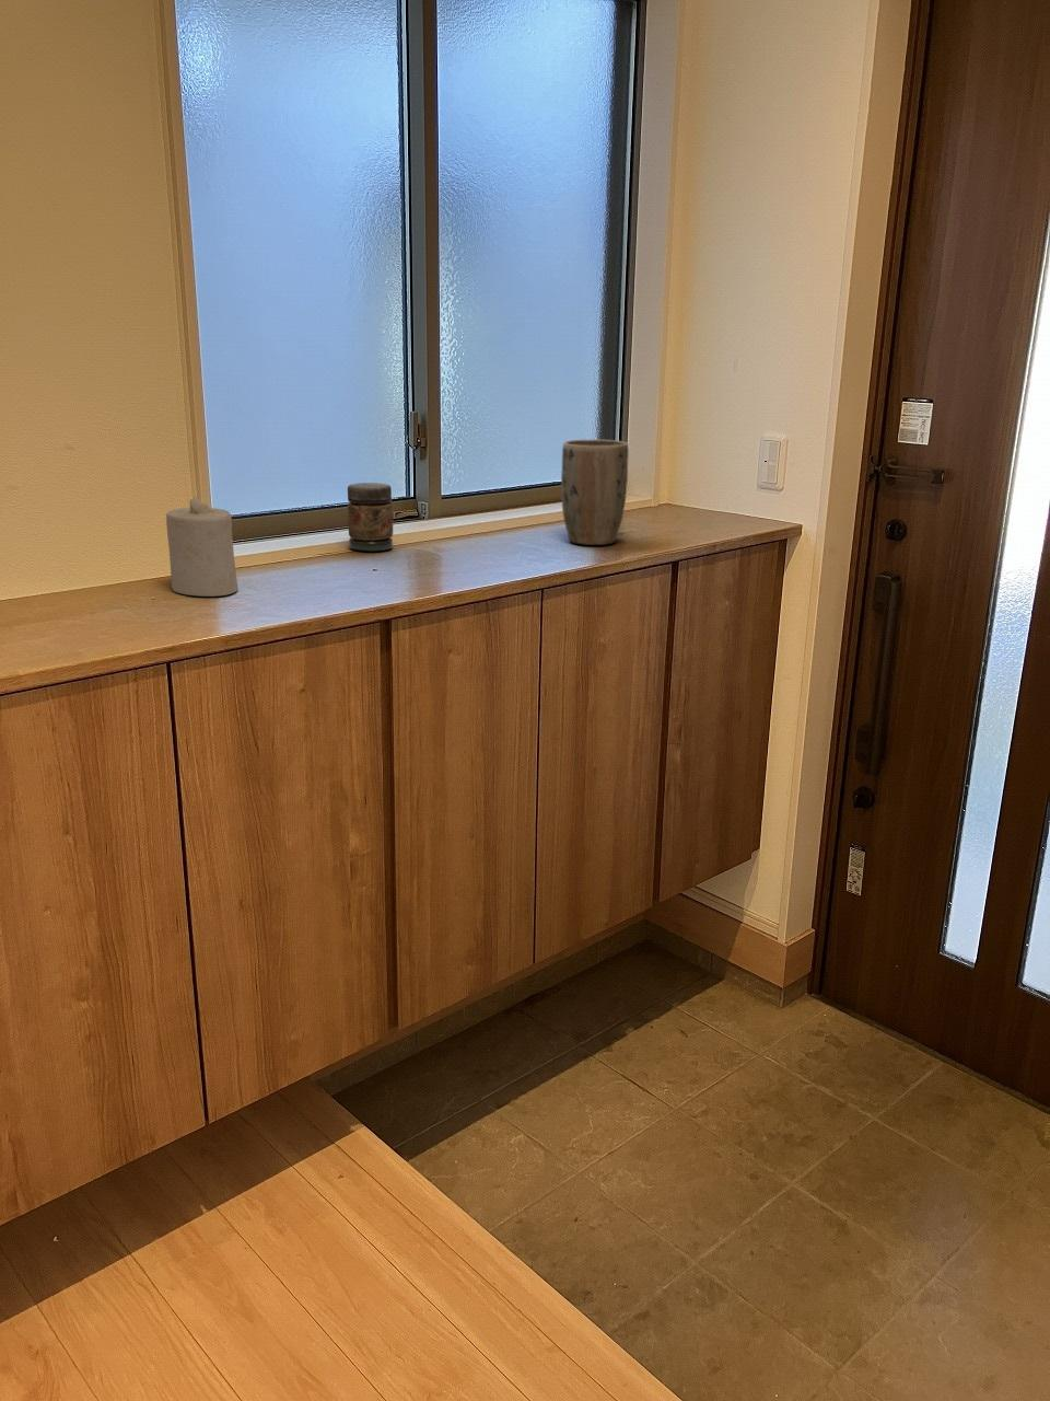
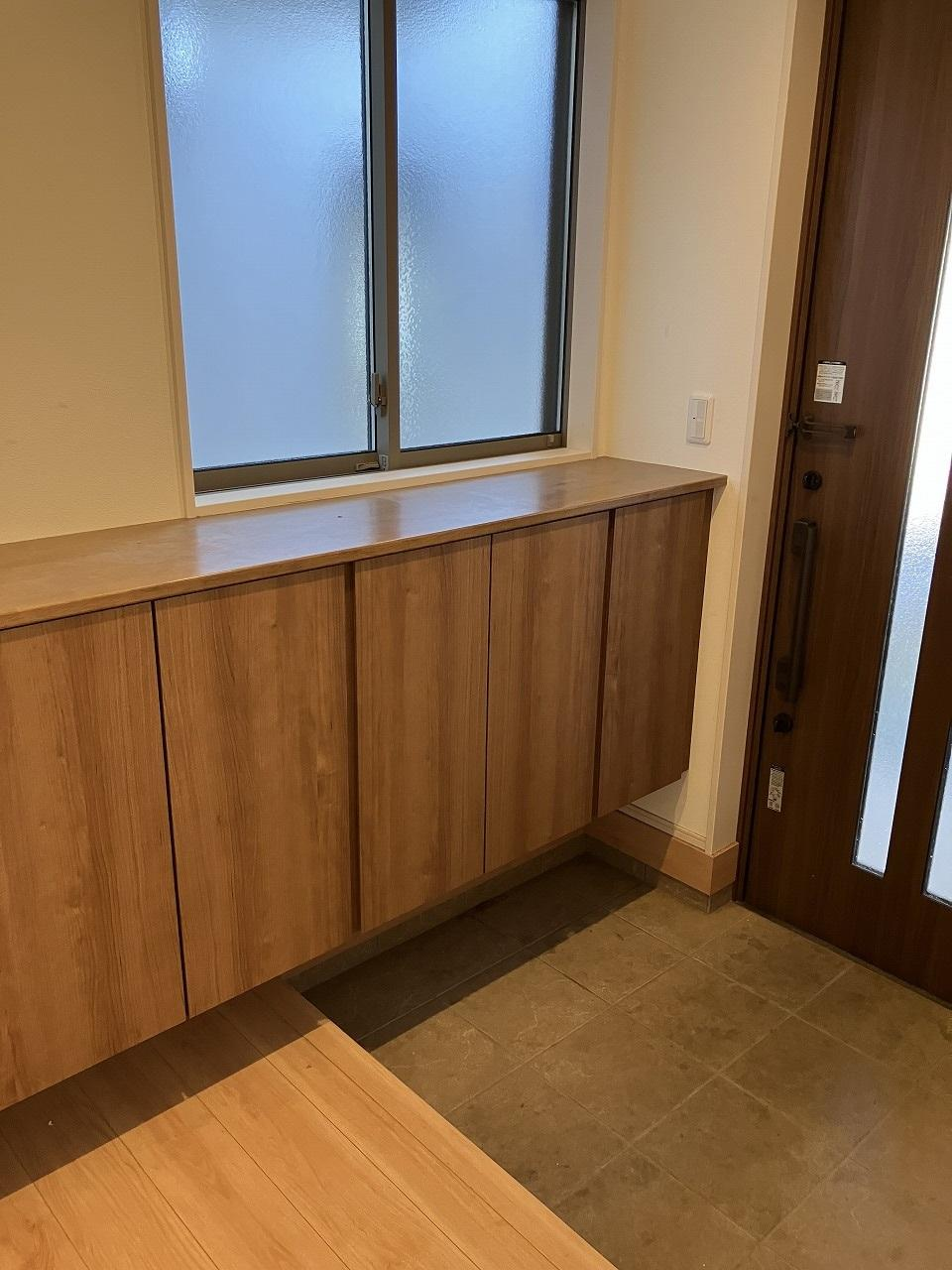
- jar (369, 516)
- candle (202, 543)
- plant pot (593, 491)
